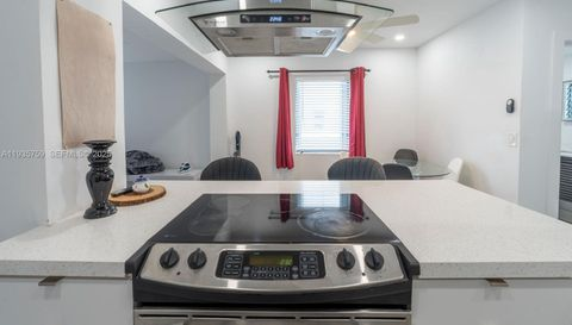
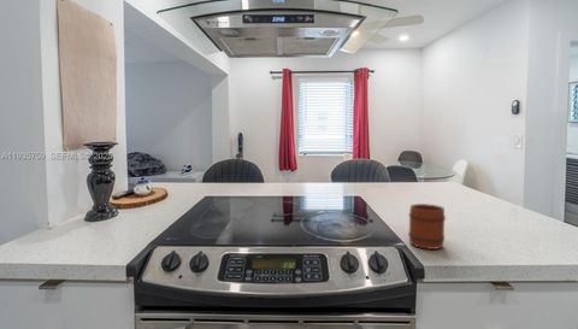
+ mug (429, 224)
